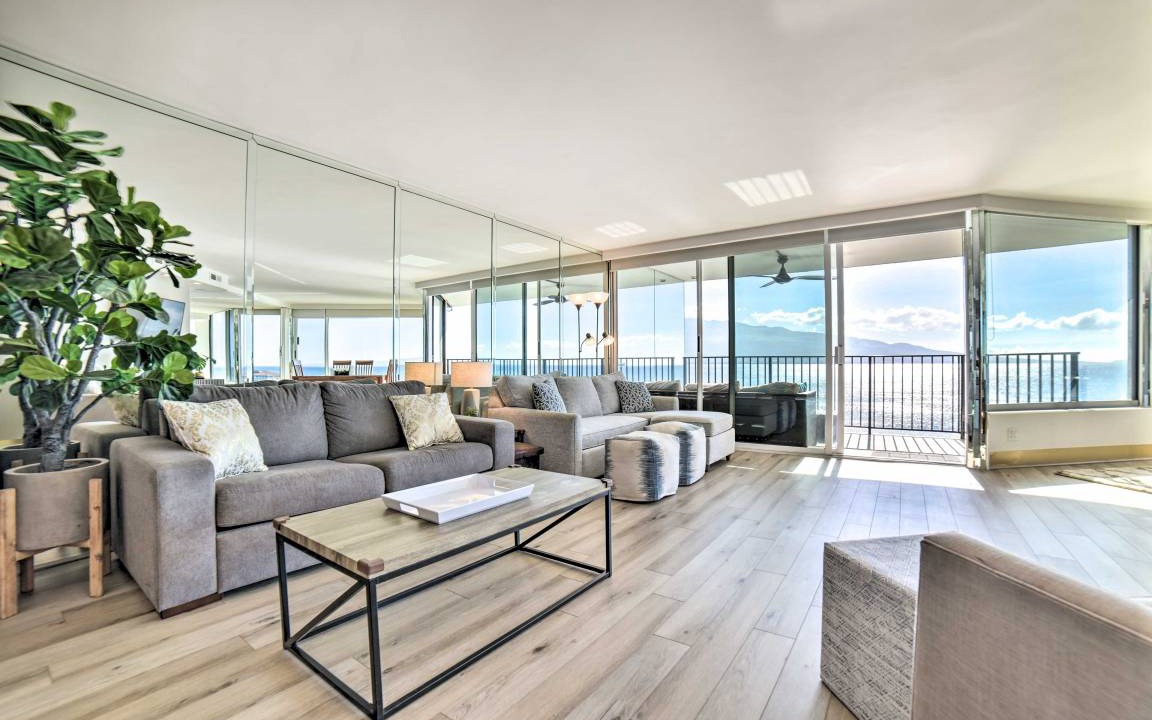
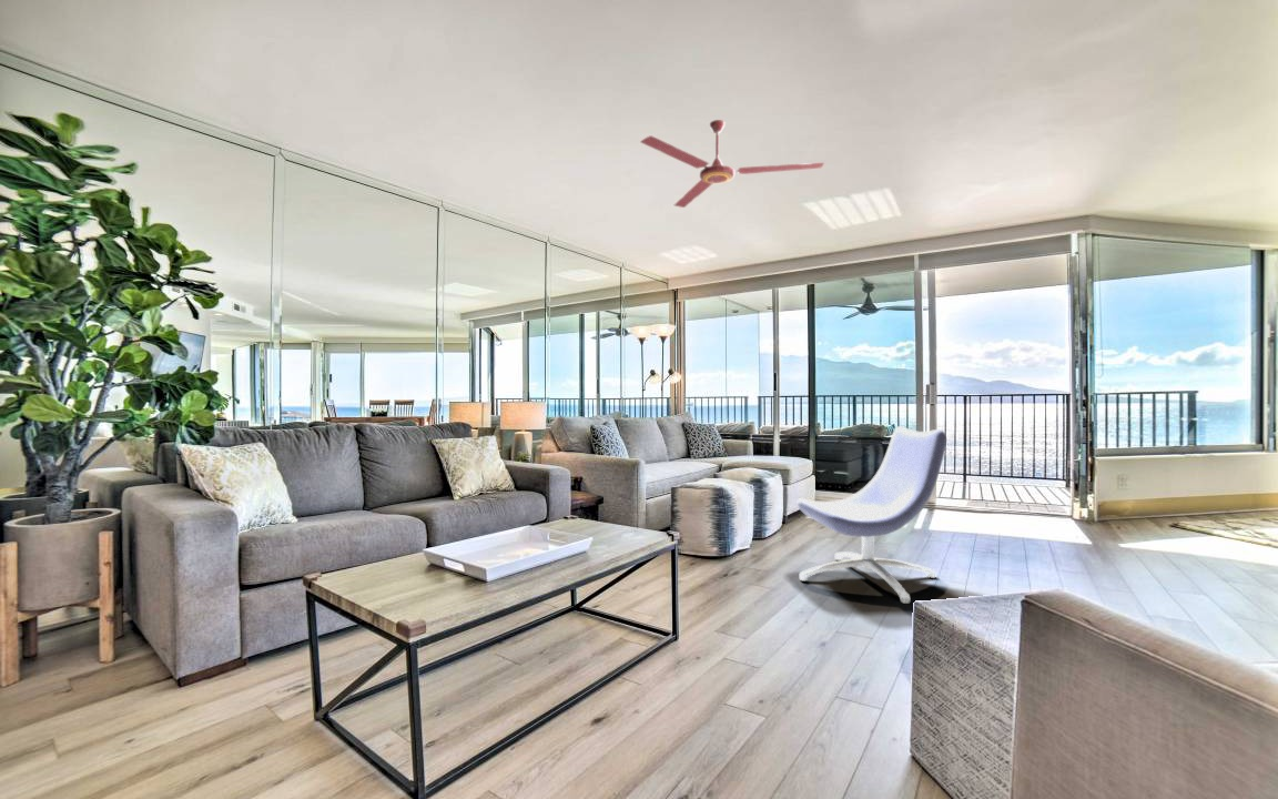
+ lounge chair (864, 503)
+ ceiling fan (729, 166)
